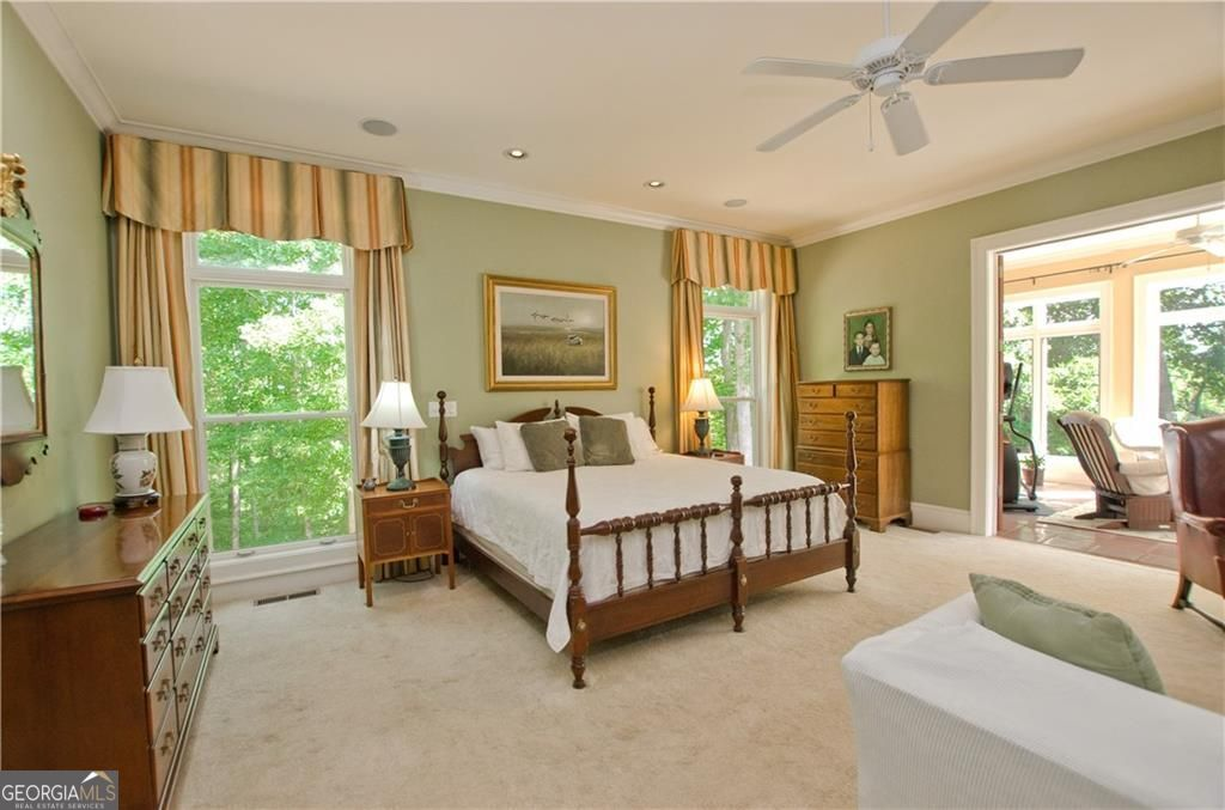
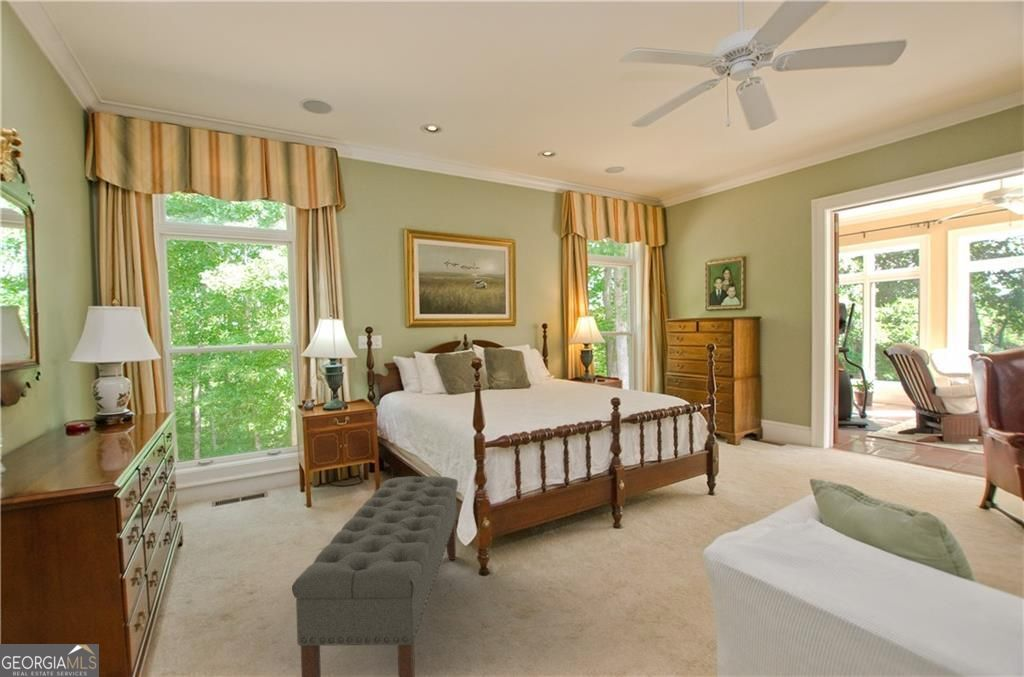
+ bench (397, 563)
